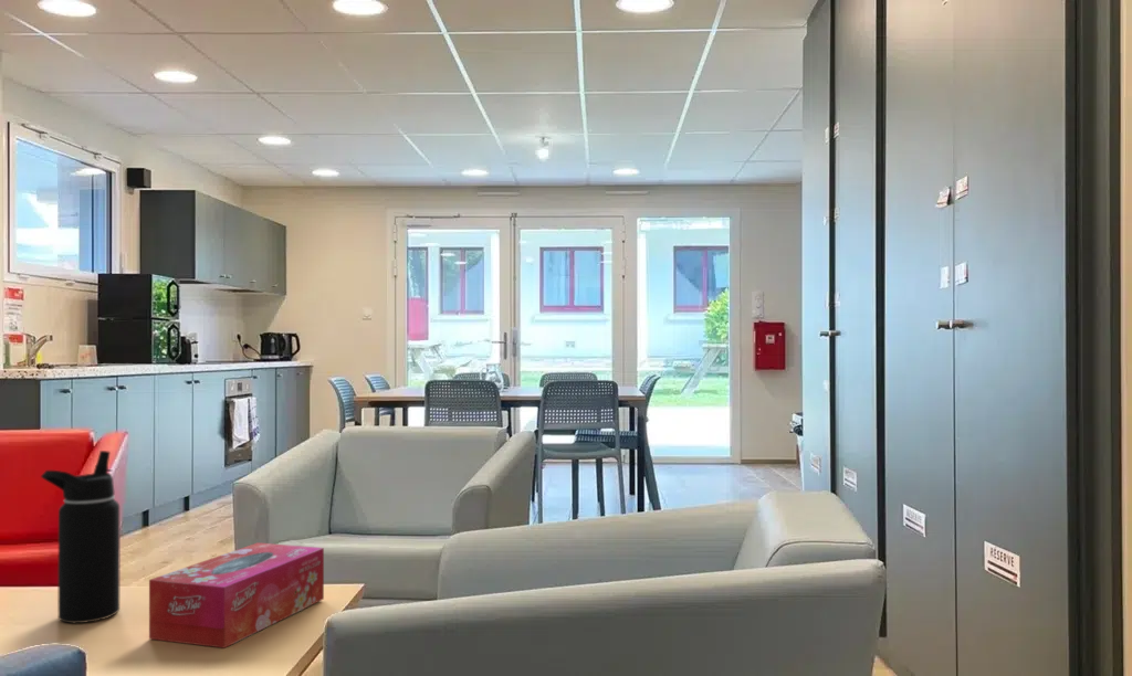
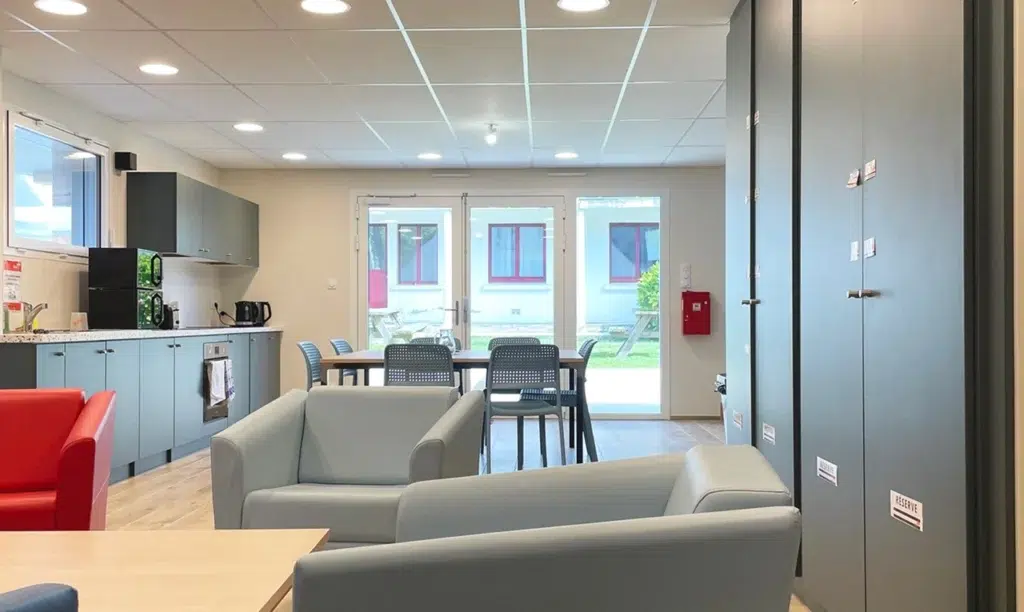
- water bottle (82, 535)
- tissue box (242, 590)
